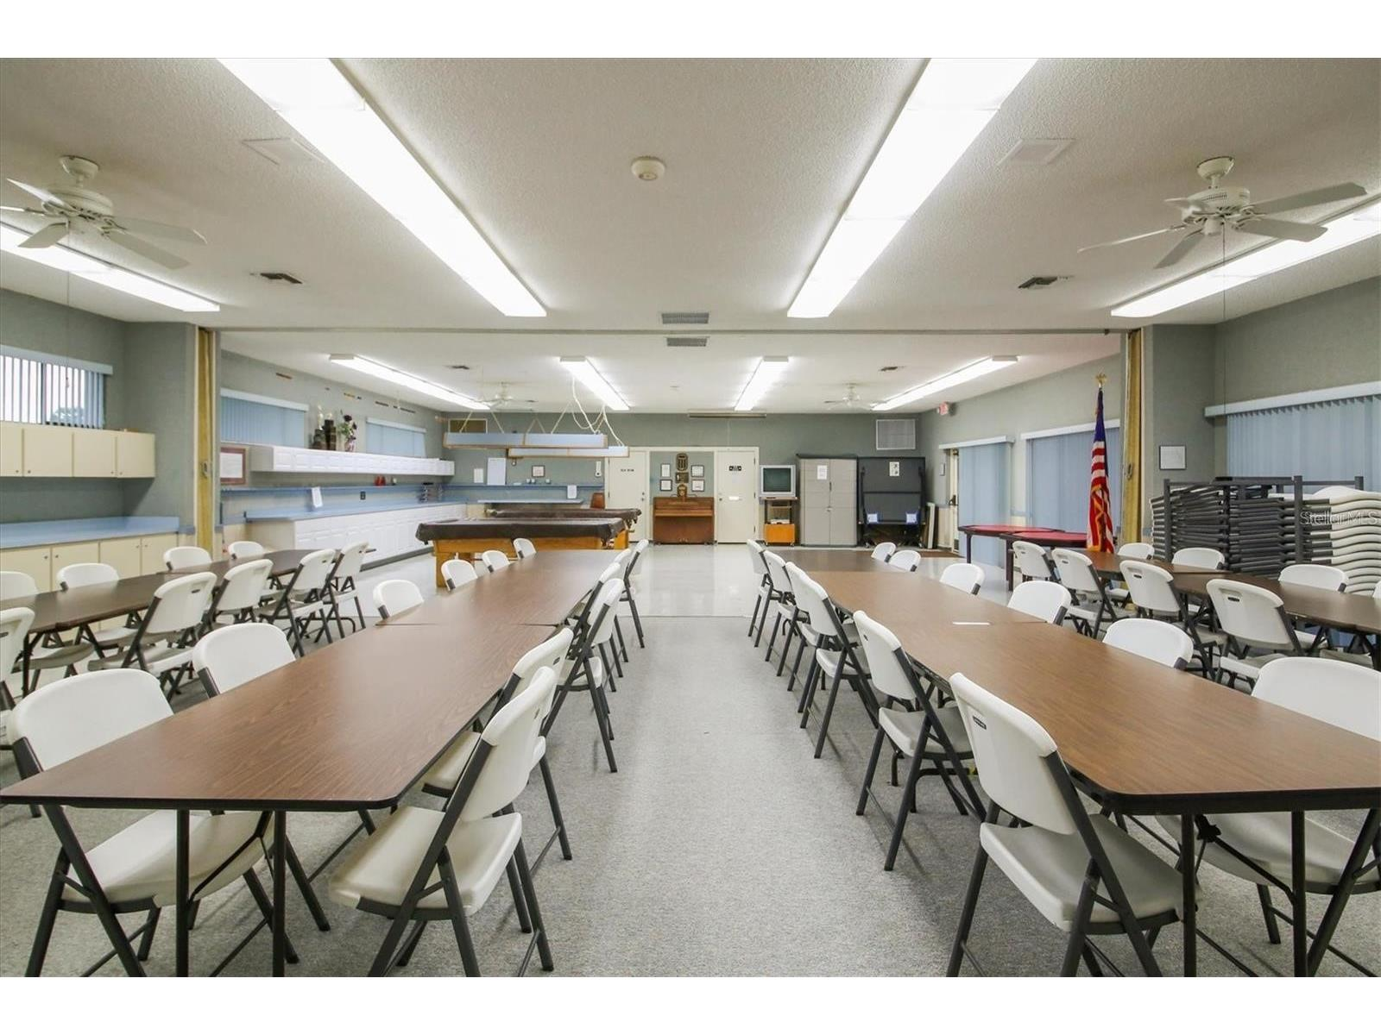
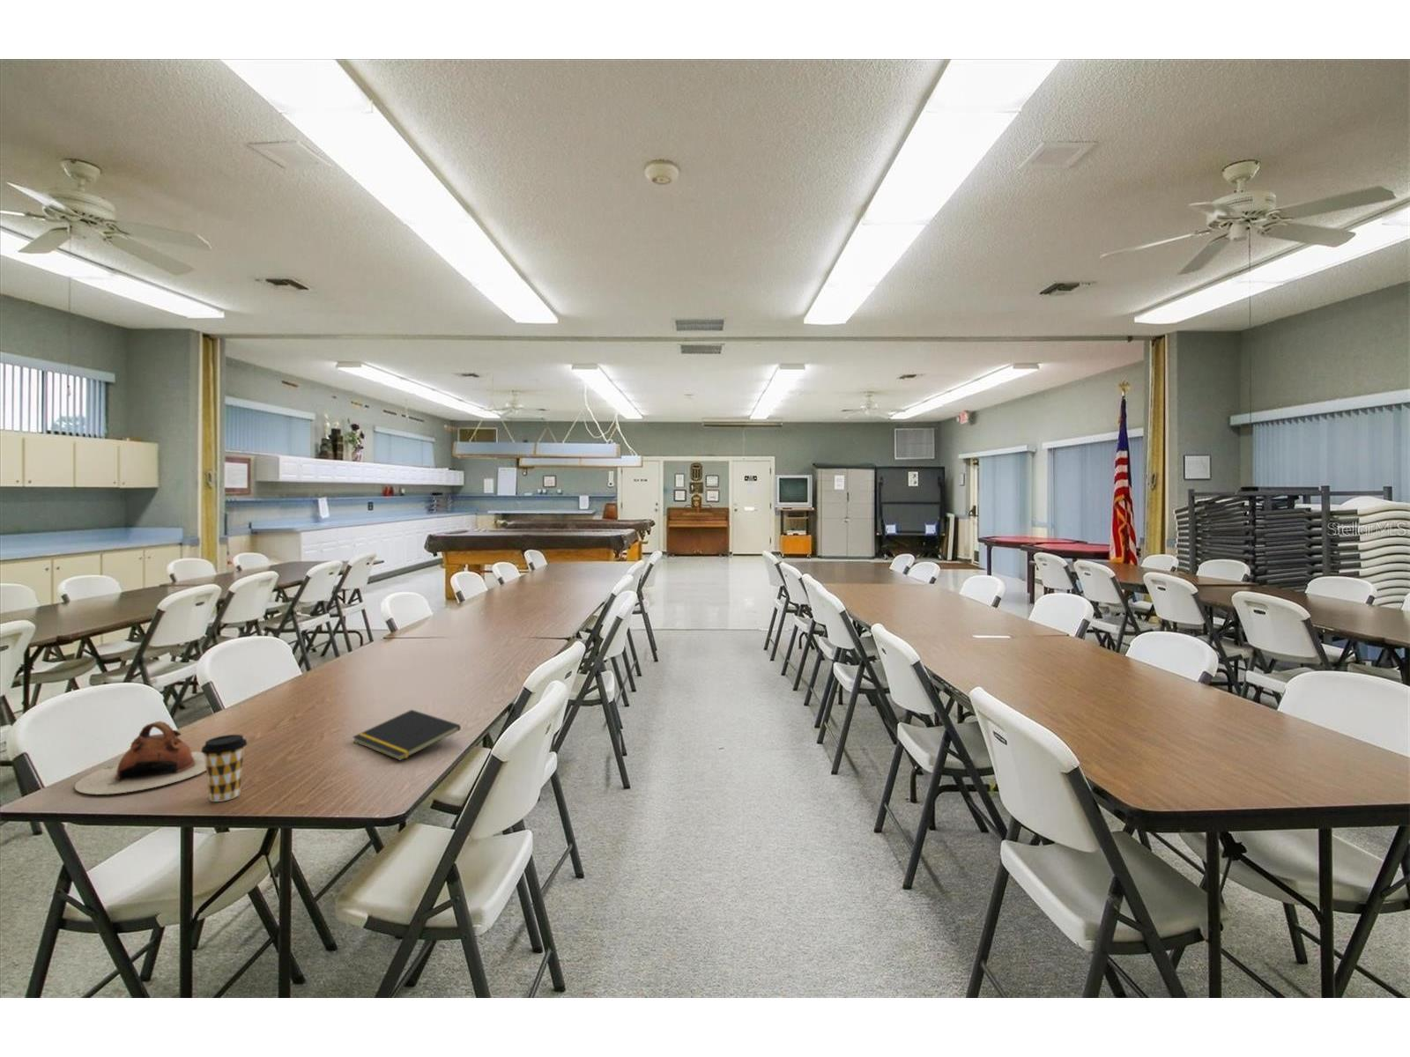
+ coffee cup (224, 767)
+ teapot (150, 747)
+ notepad (406, 733)
